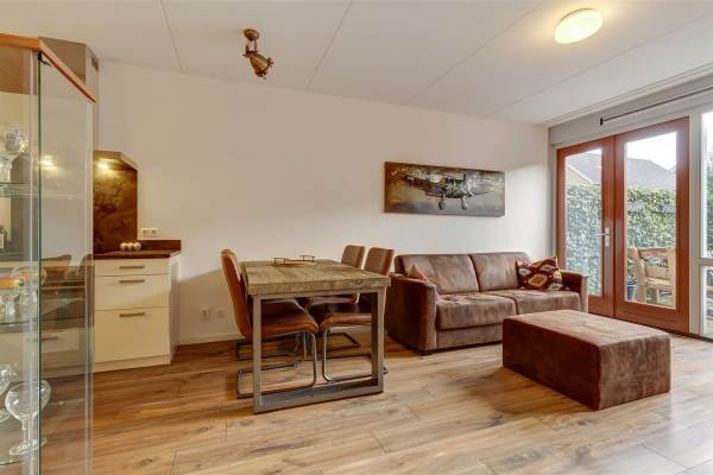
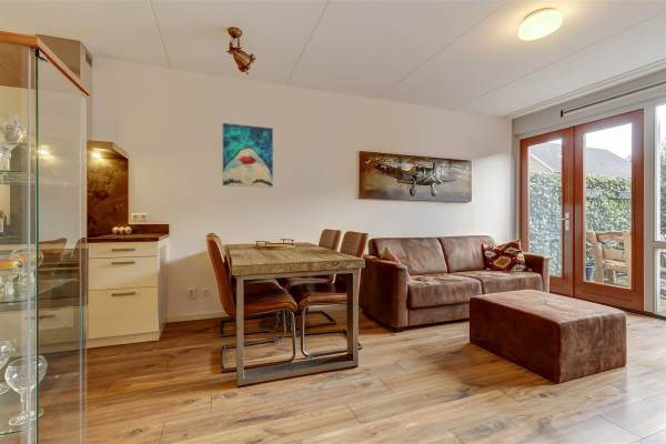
+ wall art (248, 155)
